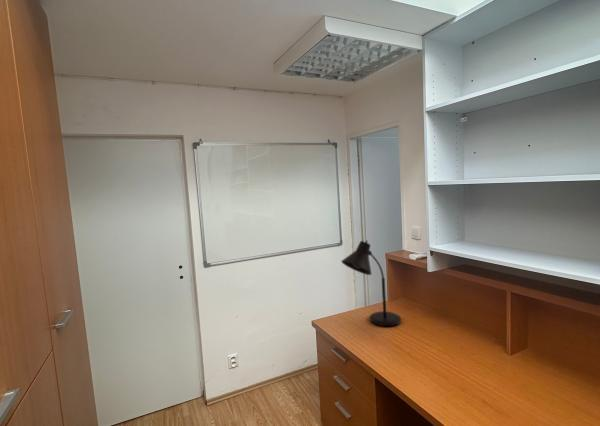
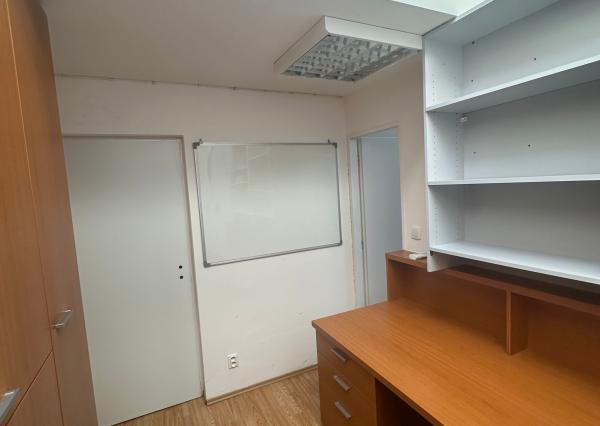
- desk lamp (370, 274)
